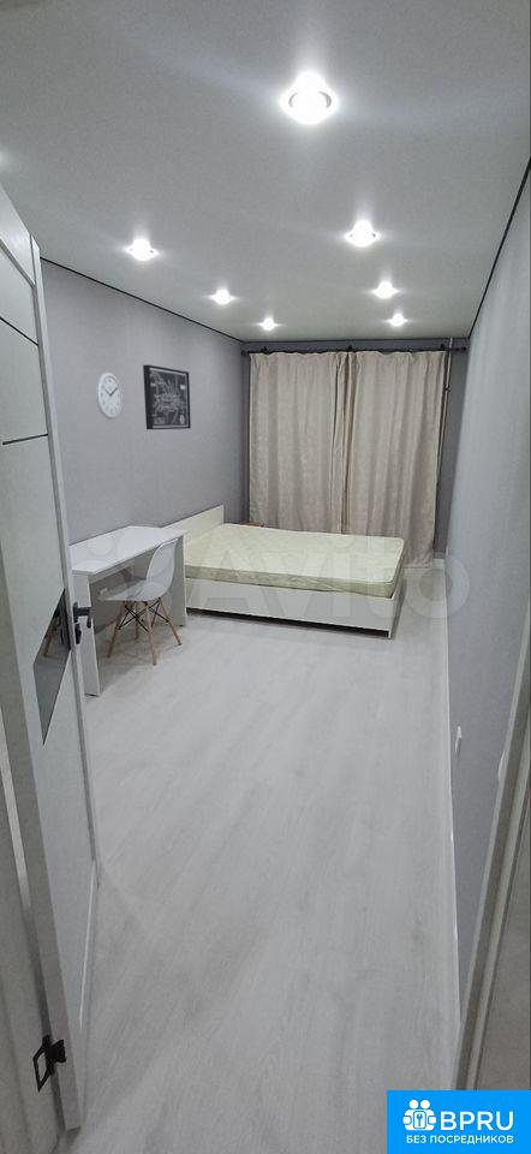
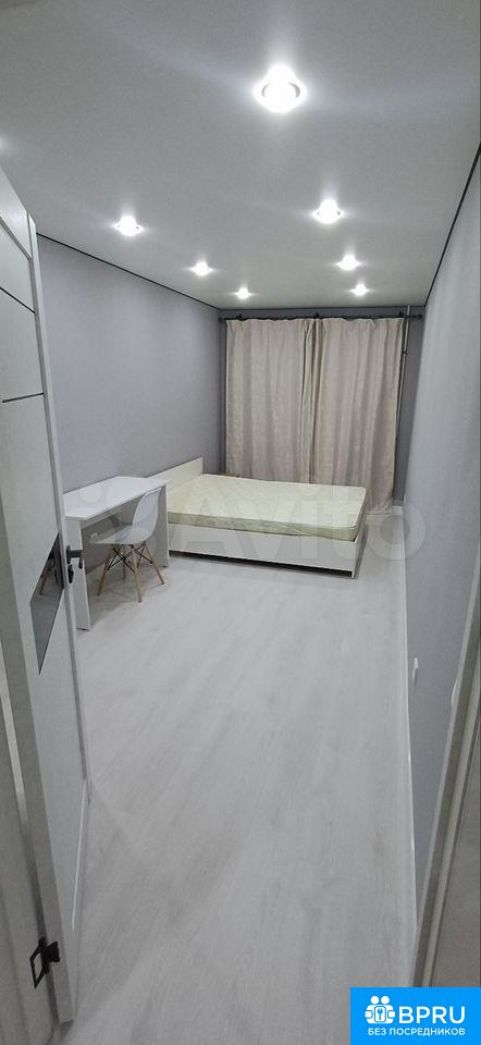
- wall clock (109, 395)
- wall art (168, 399)
